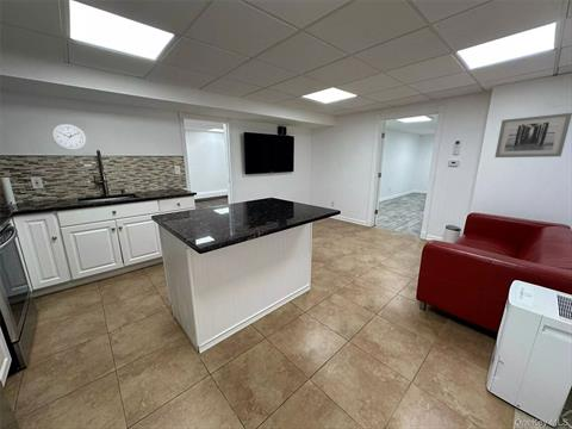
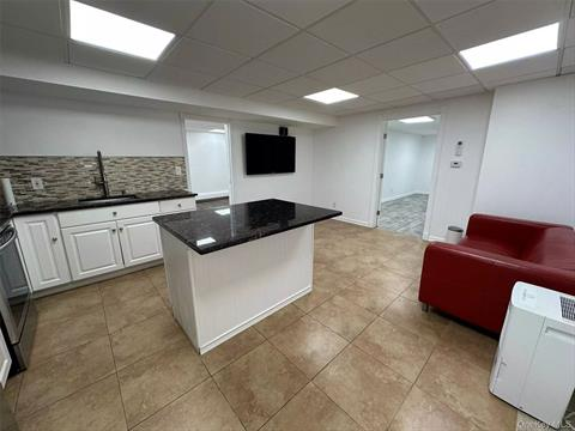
- wall art (529, 137)
- wall clock (69, 137)
